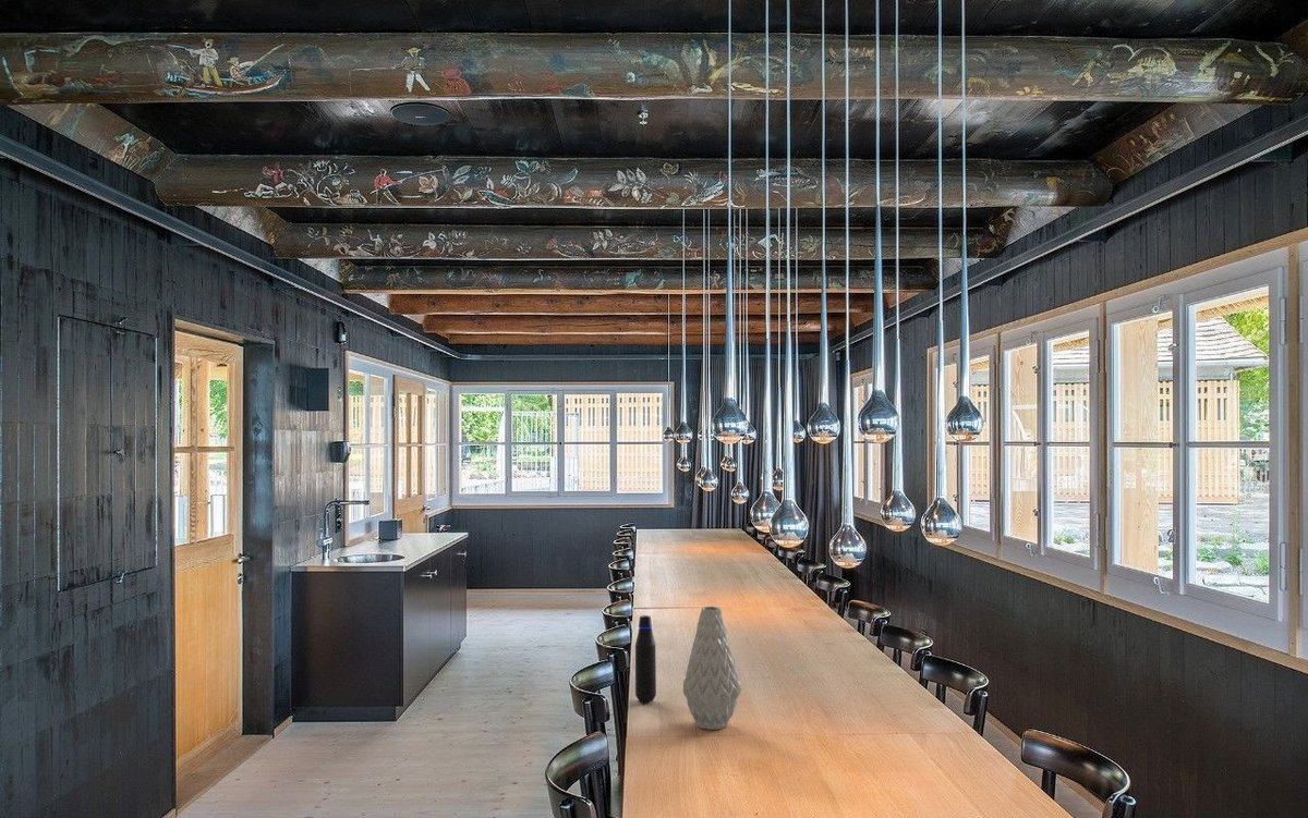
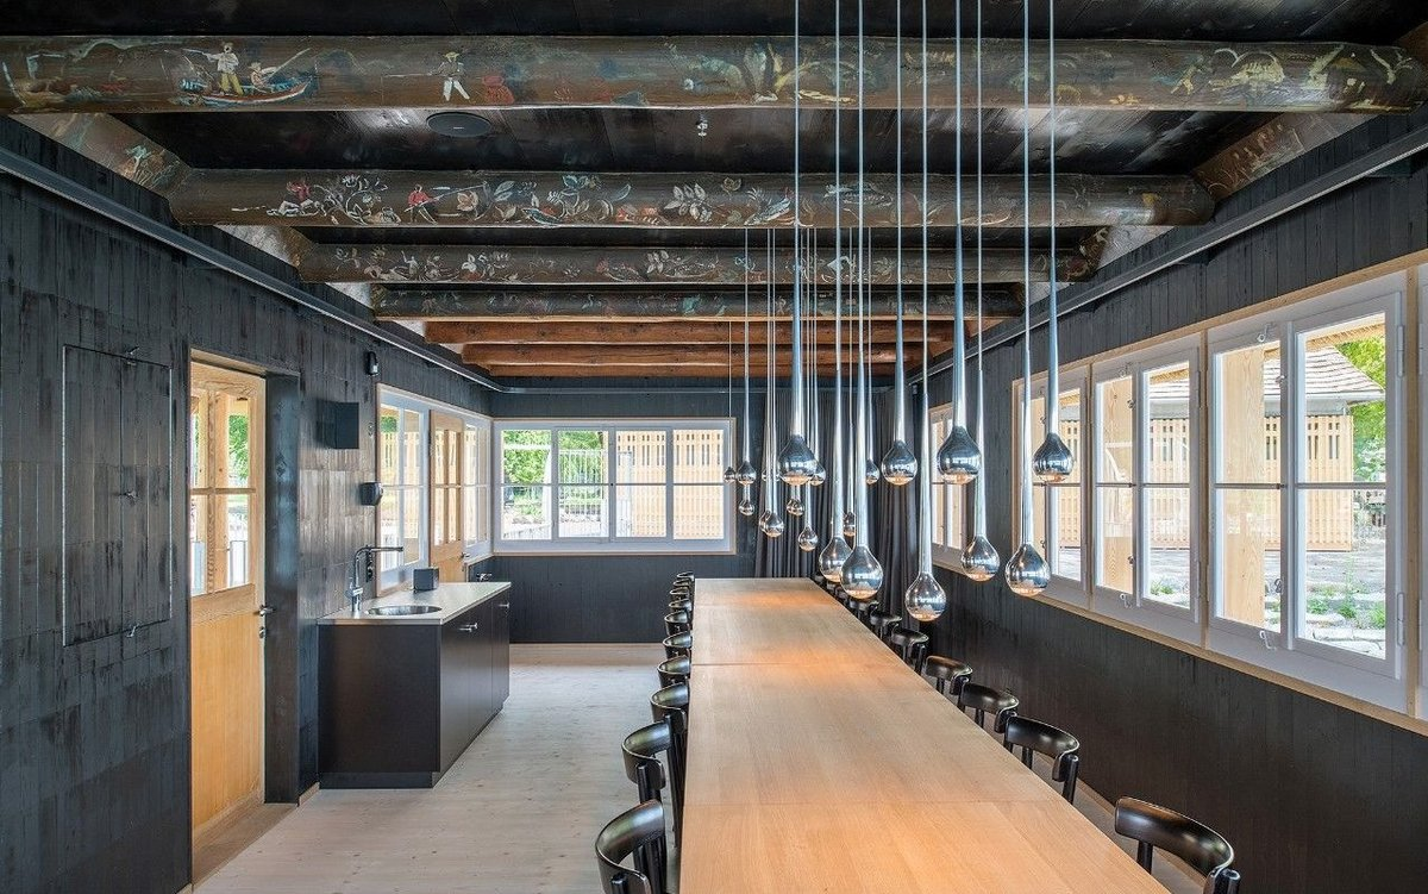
- water bottle (645, 658)
- vase (712, 666)
